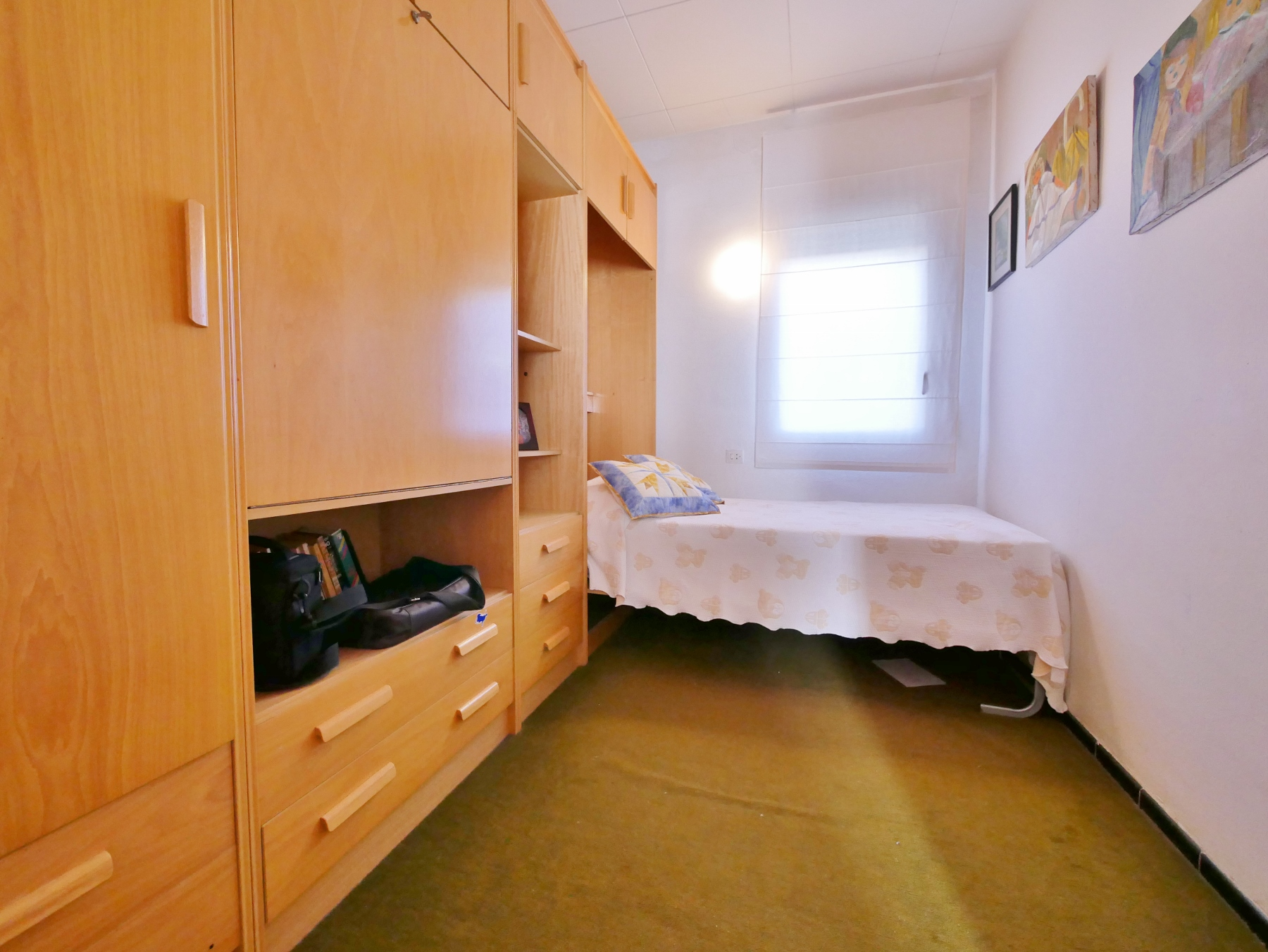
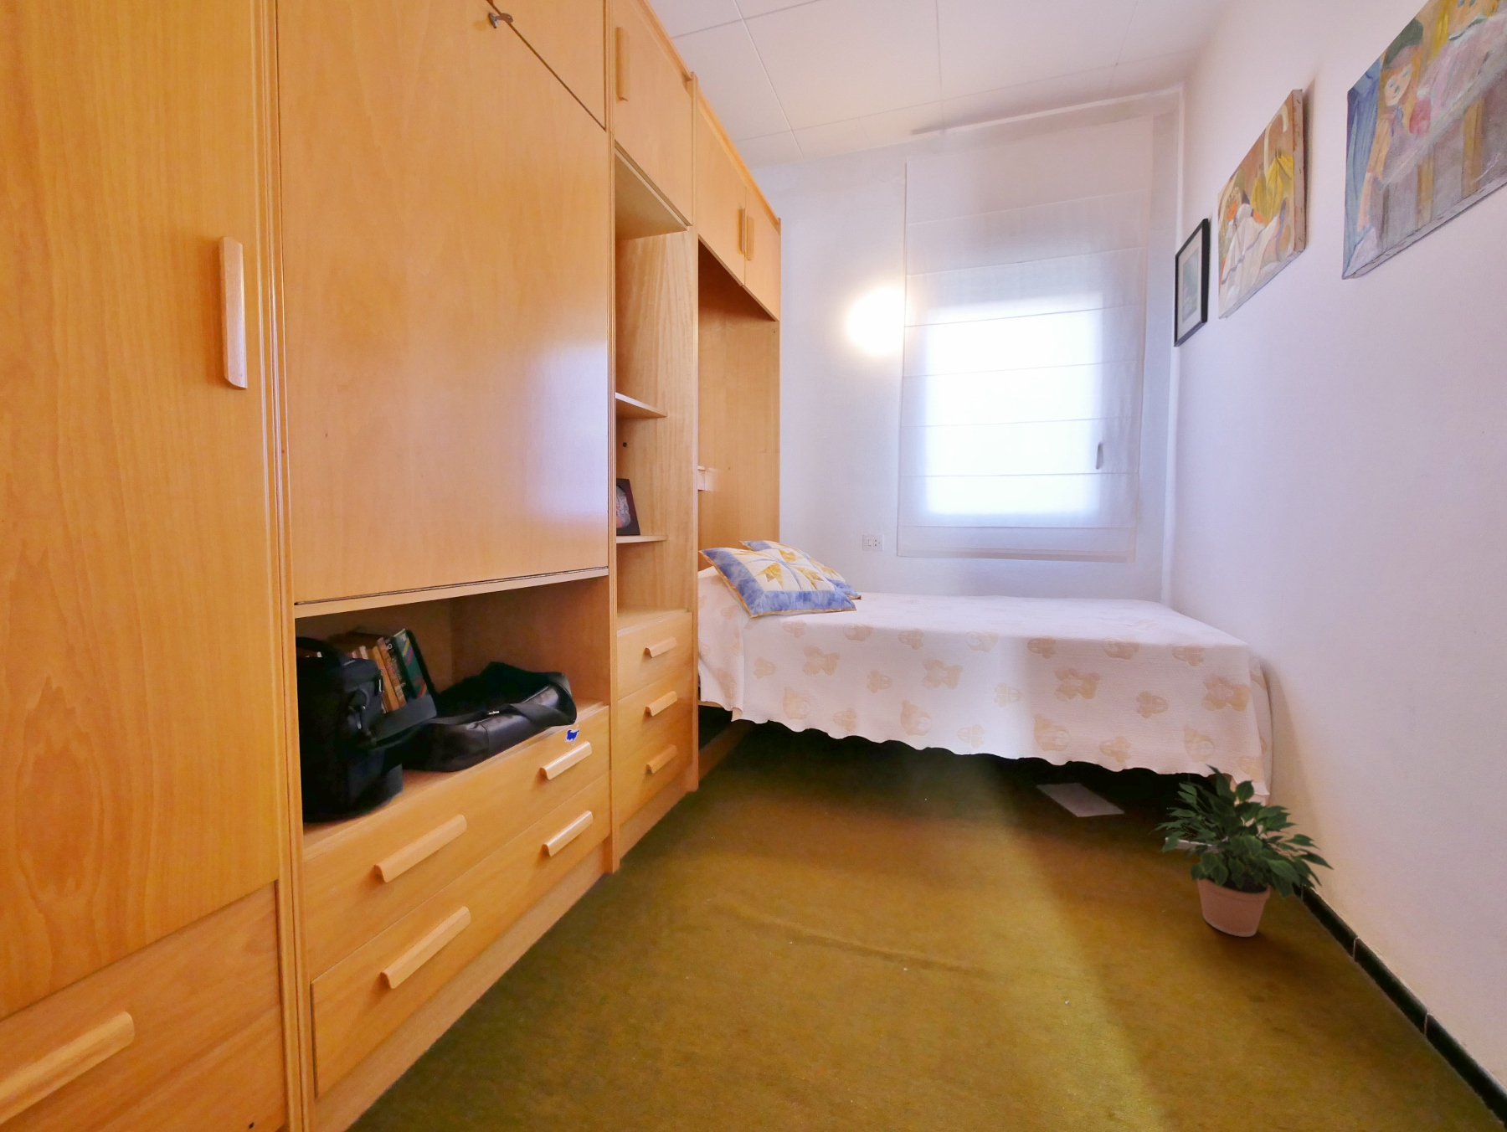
+ potted plant (1236, 856)
